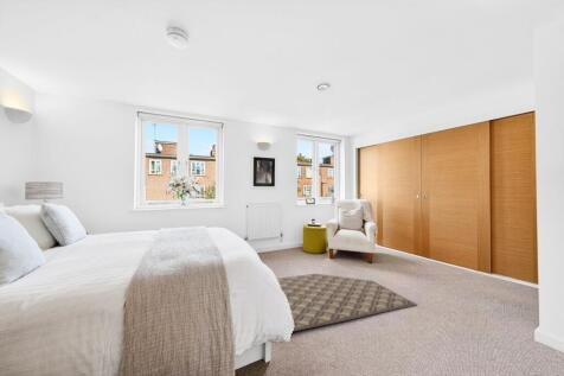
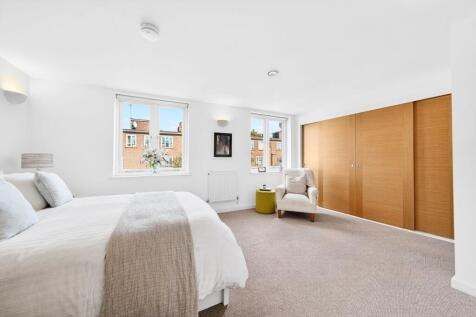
- rug (314, 293)
